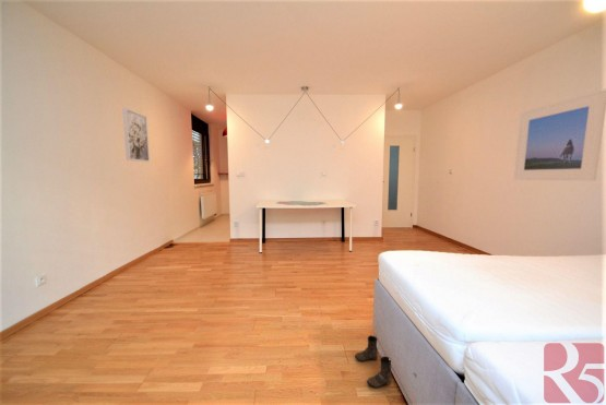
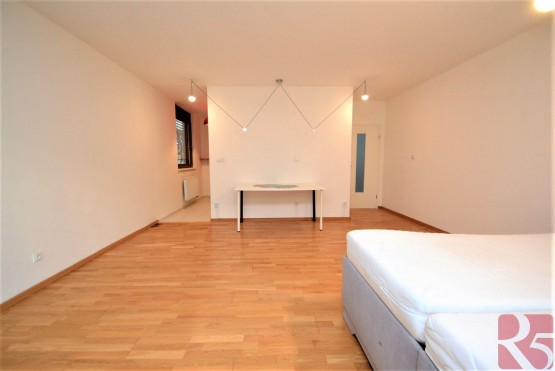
- boots (372, 358)
- wall art (136, 136)
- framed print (552, 142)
